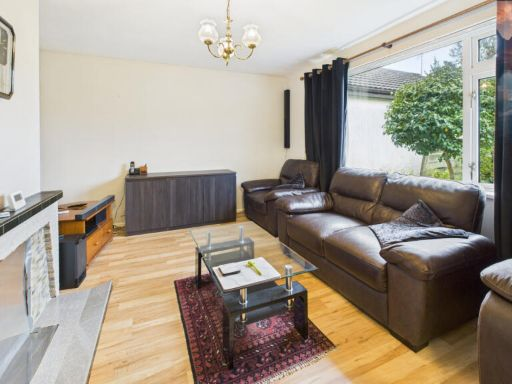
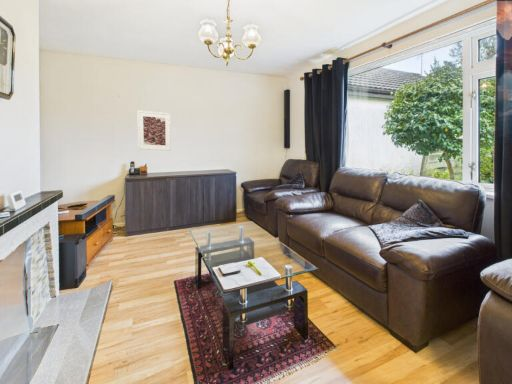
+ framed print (154, 131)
